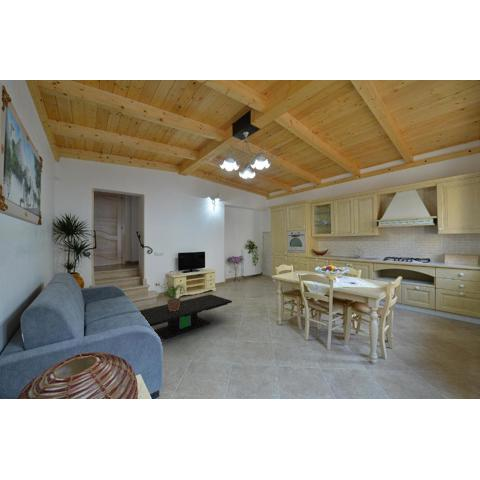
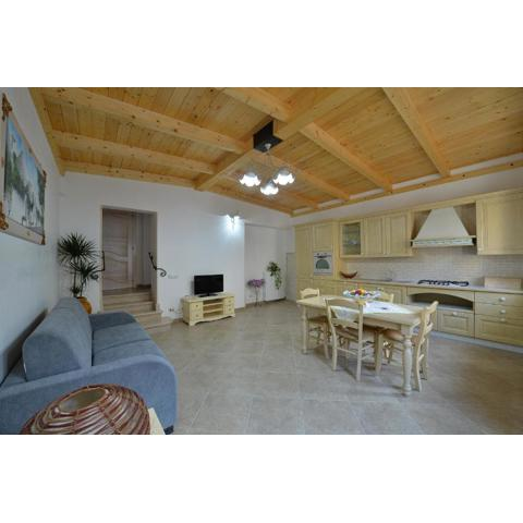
- potted plant (174, 296)
- coffee table (185, 316)
